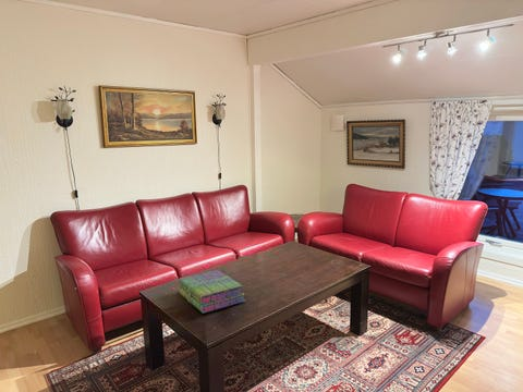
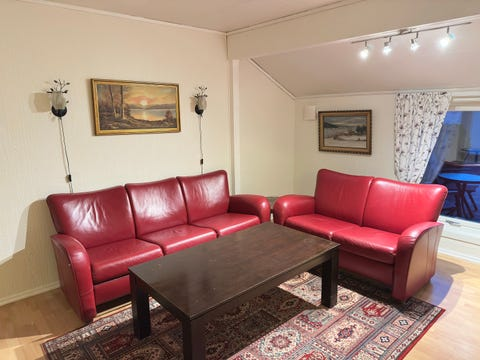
- stack of books (210, 289)
